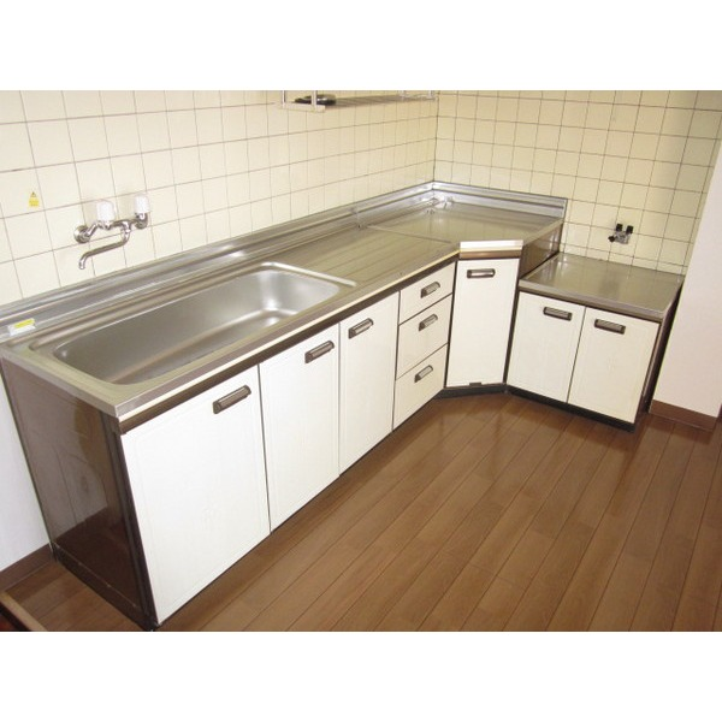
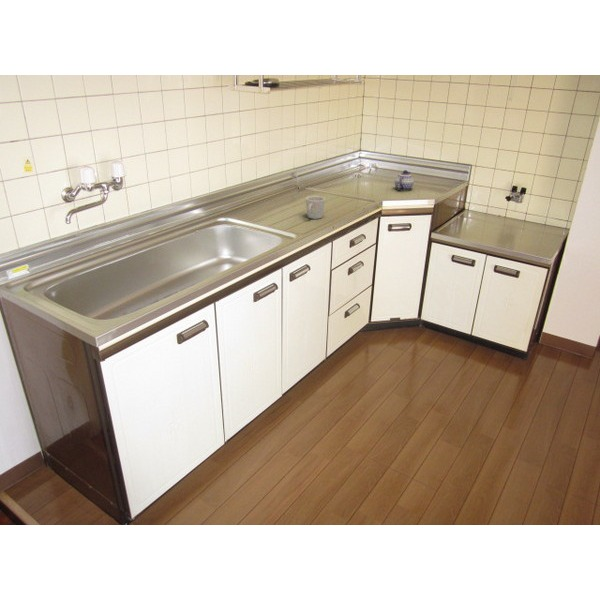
+ mug (313, 208)
+ teapot (404, 179)
